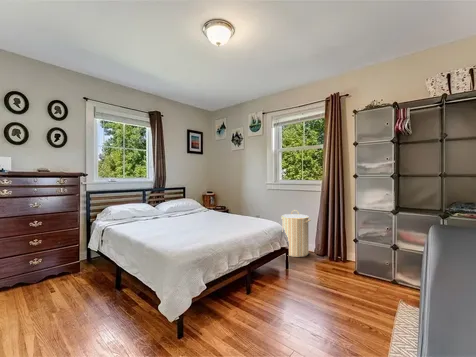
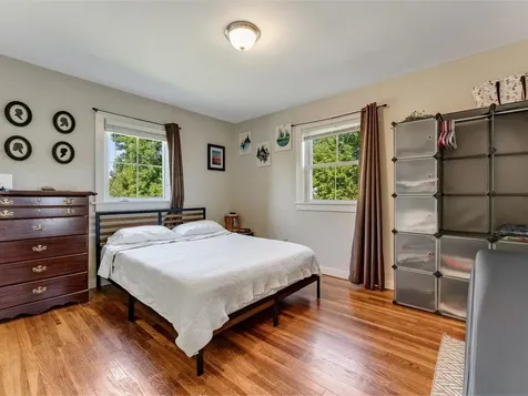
- laundry hamper (295, 231)
